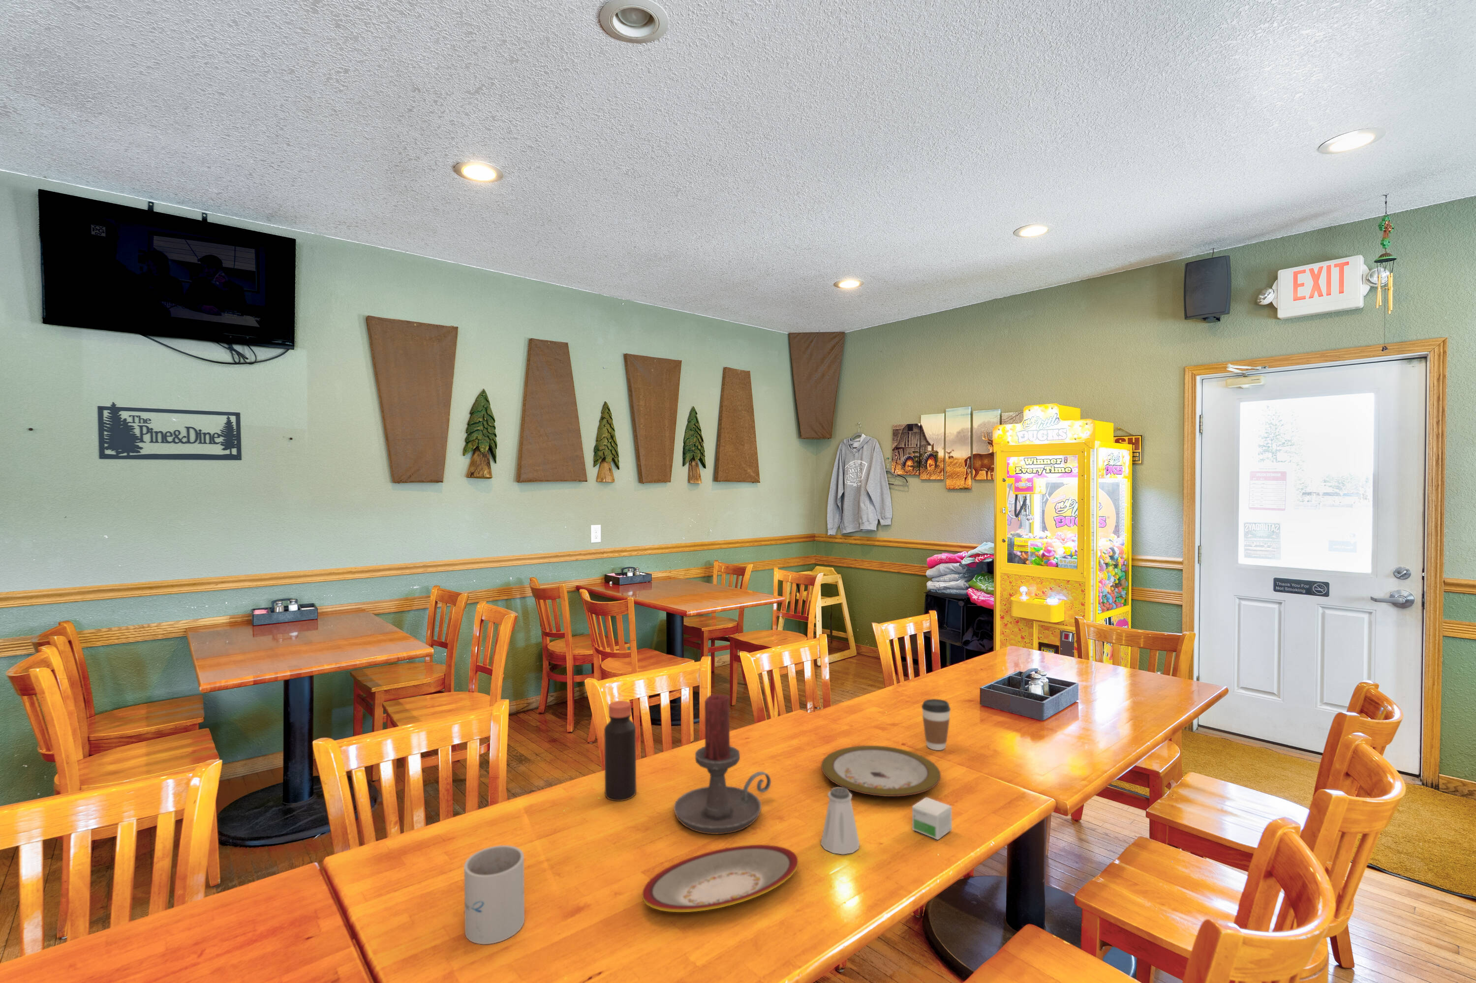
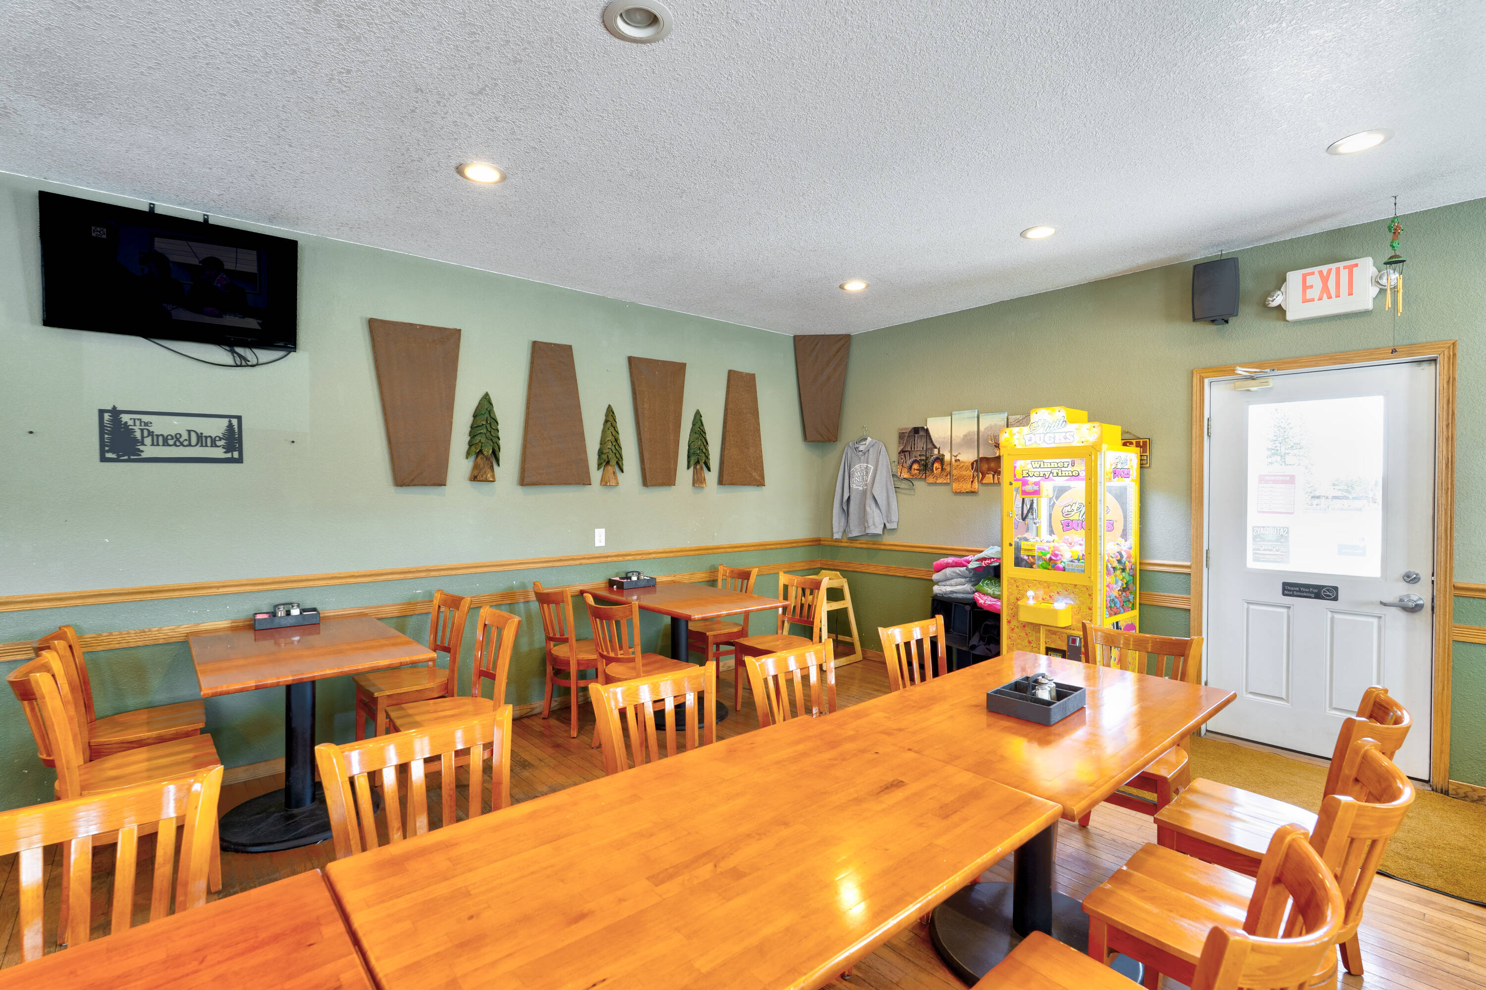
- mug (492, 886)
- saltshaker (840, 817)
- candle holder (728, 752)
- small box (932, 817)
- bottle (620, 749)
- plate (880, 772)
- coffee cup (936, 724)
- plate (723, 882)
